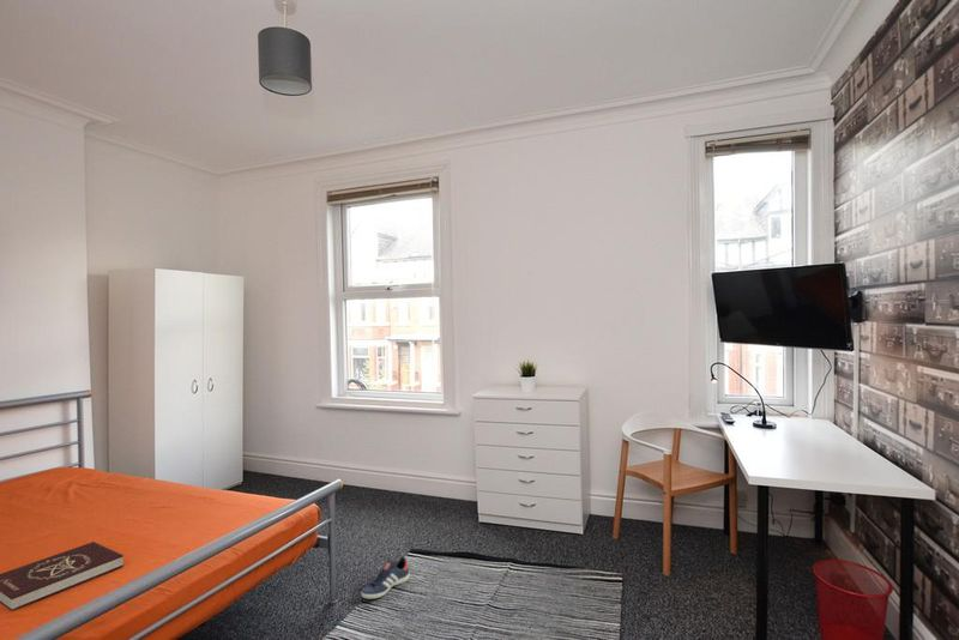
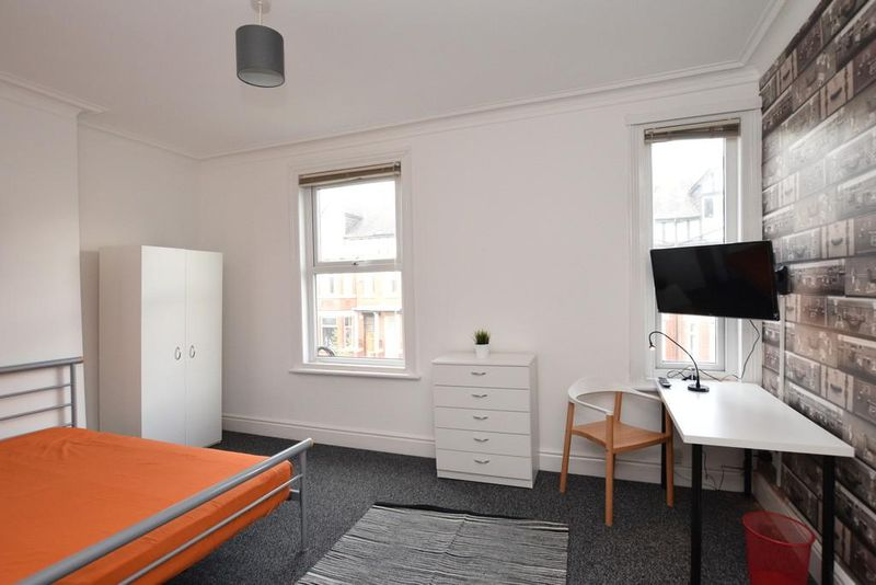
- sneaker (385, 575)
- book (56, 572)
